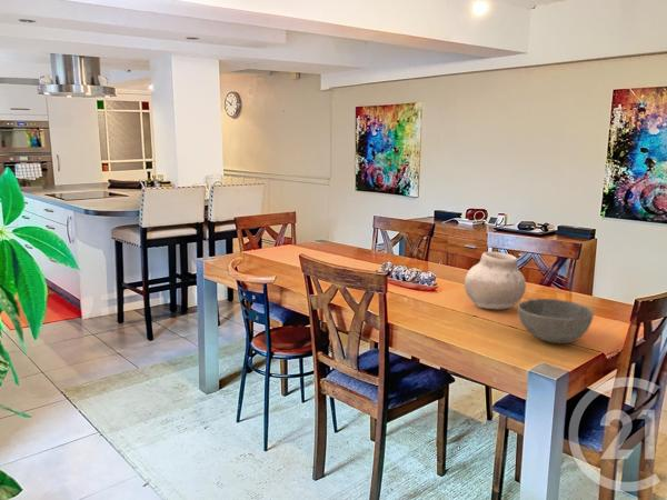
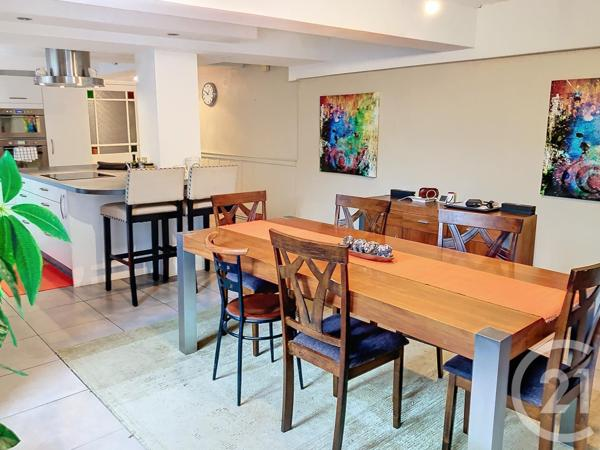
- bowl (552, 323)
- vase (494, 280)
